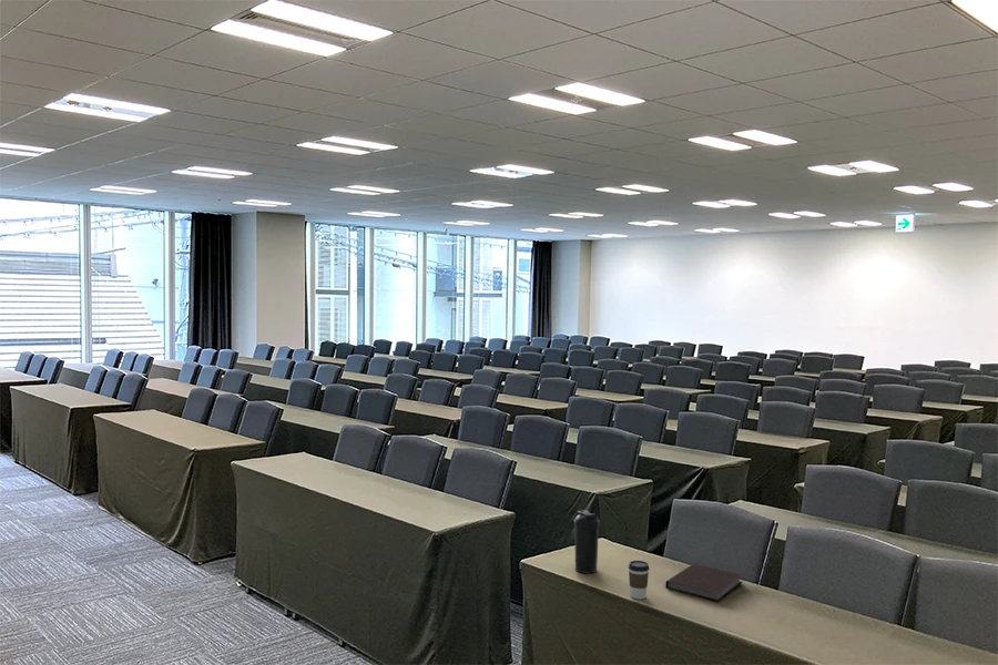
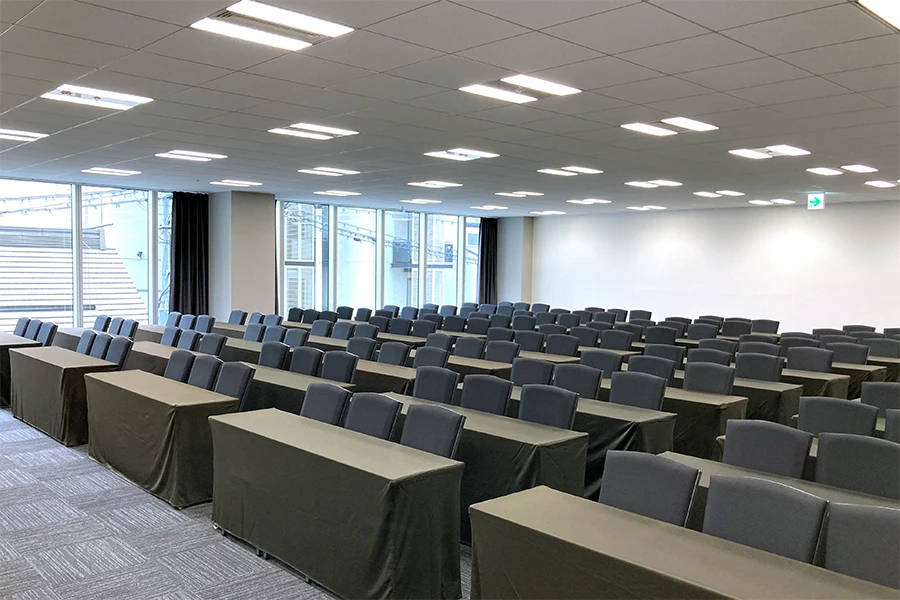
- coffee cup (638, 580)
- notebook (704, 581)
- water bottle (585, 541)
